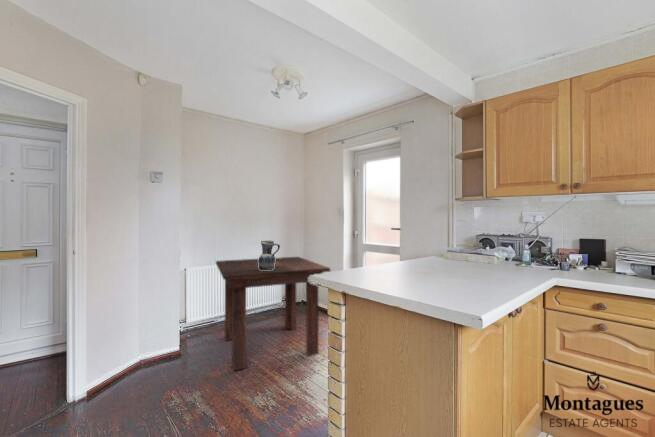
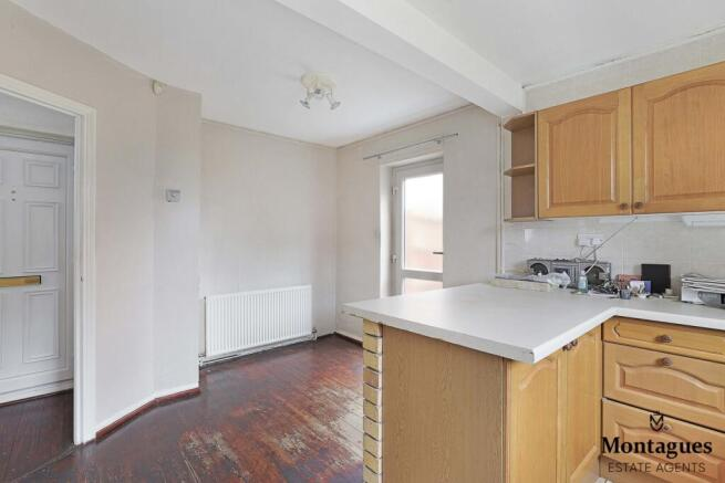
- ceramic jug (269, 254)
- dining table (285, 304)
